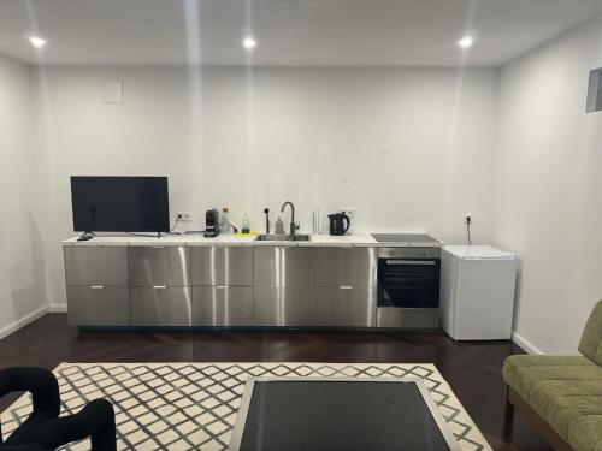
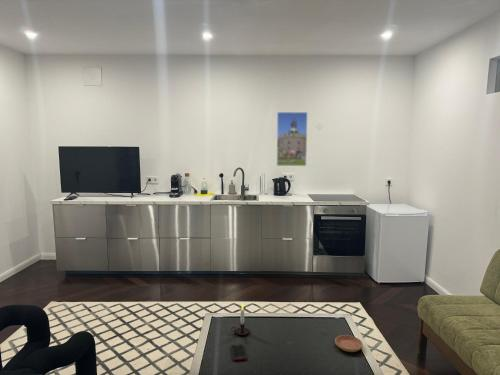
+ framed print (291, 139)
+ cell phone (238, 352)
+ saucer (348, 344)
+ candle (241, 317)
